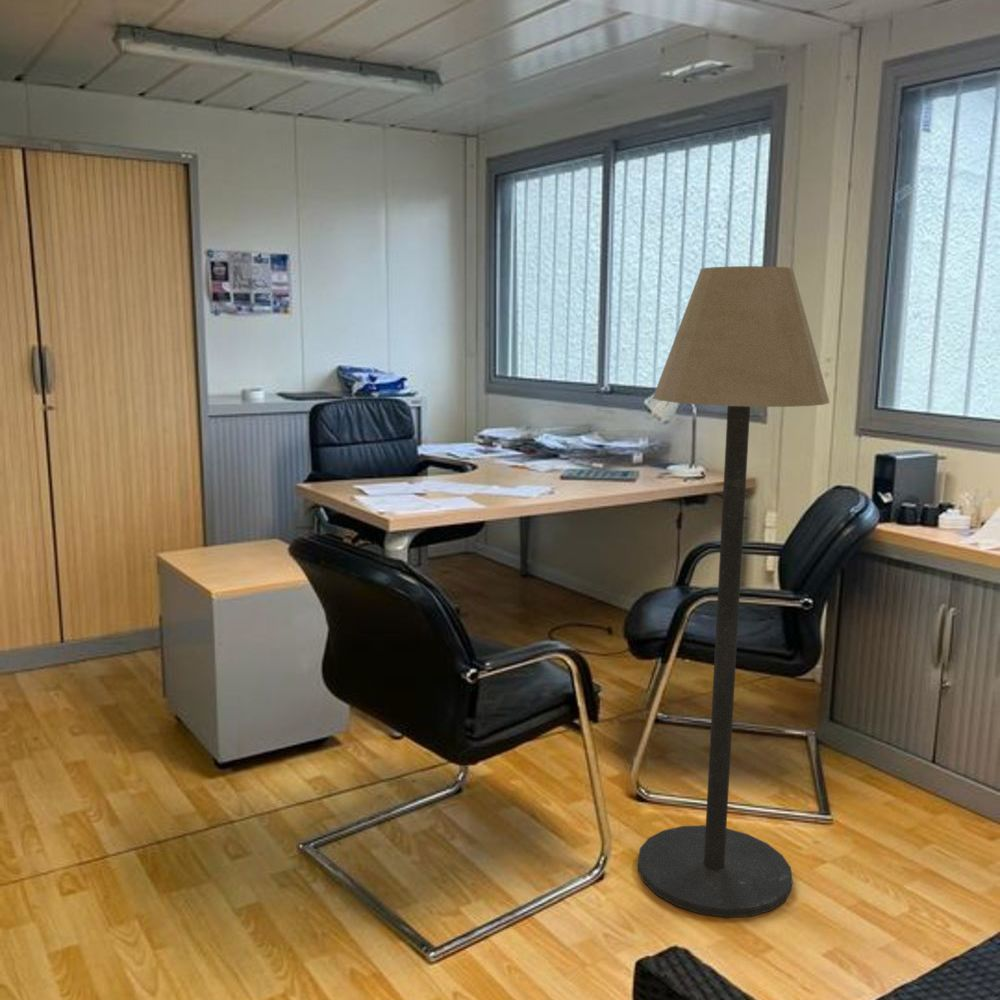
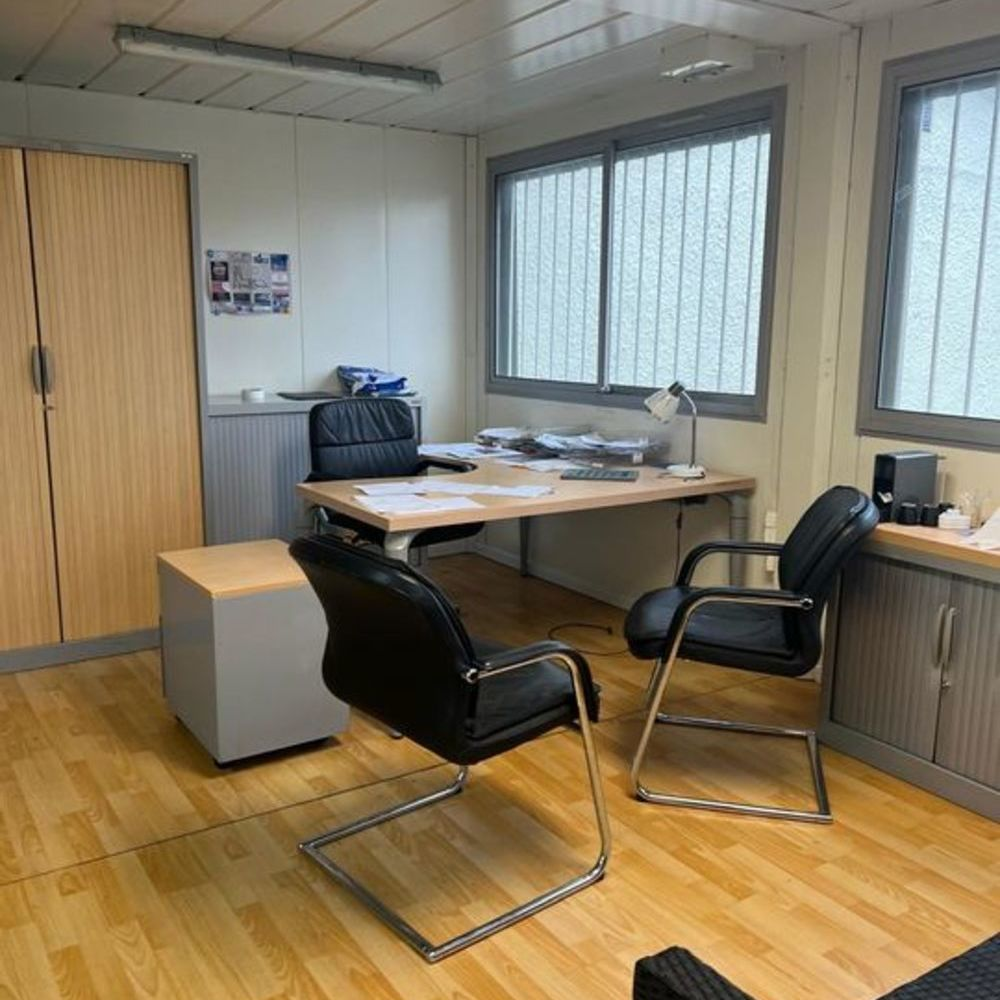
- floor lamp (729, 587)
